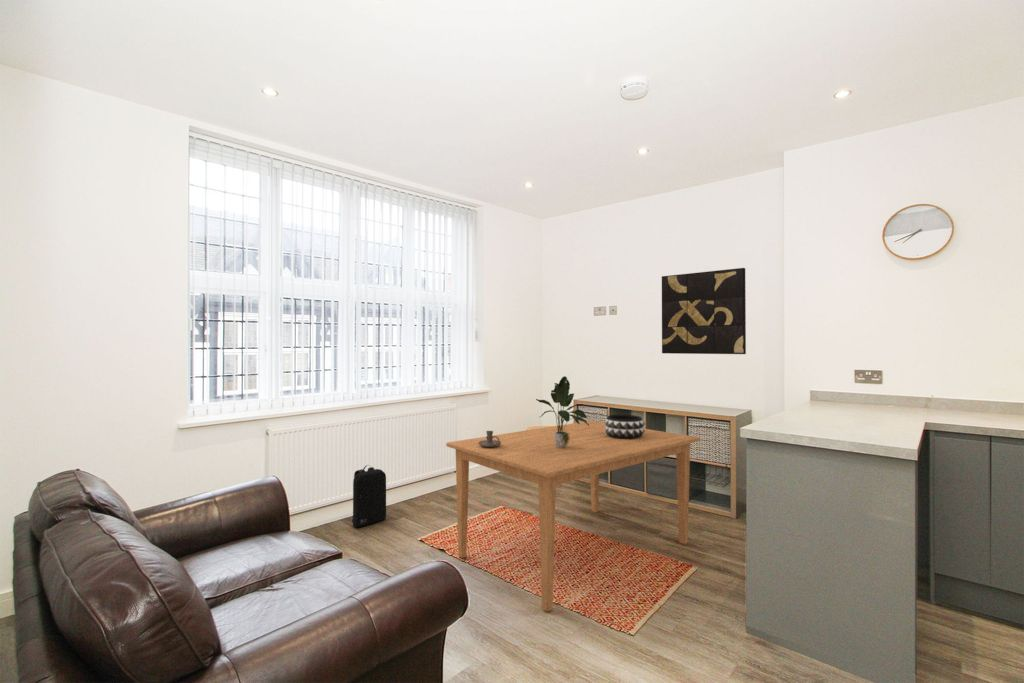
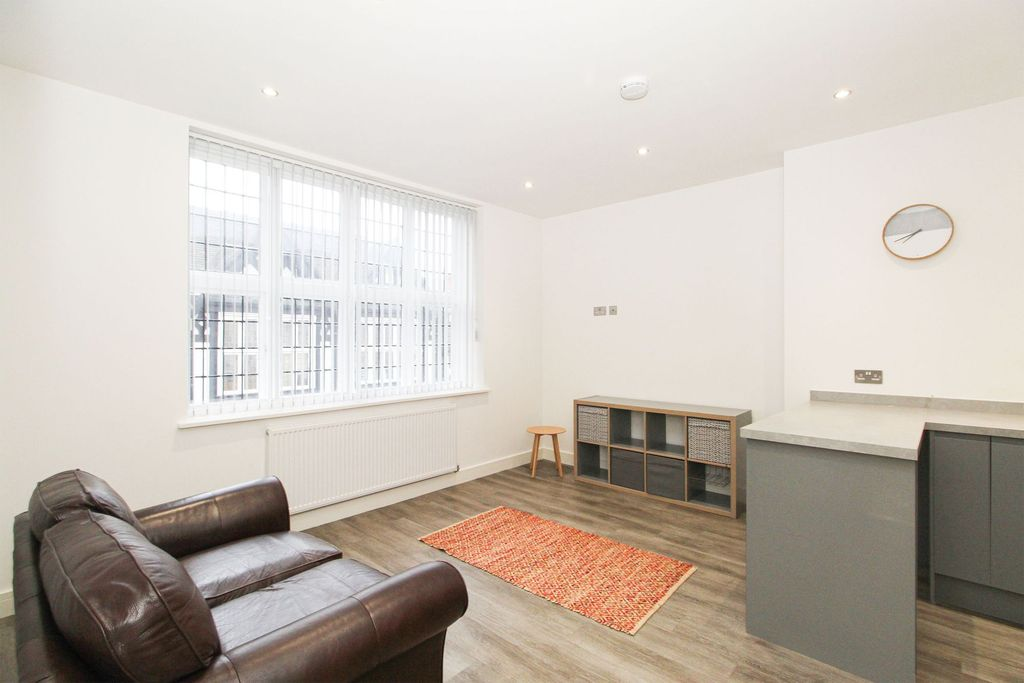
- wall art (701, 313)
- dining table (573, 480)
- potted plant (561, 412)
- candle holder (491, 438)
- decorative bowl (624, 426)
- backpack (366, 492)
